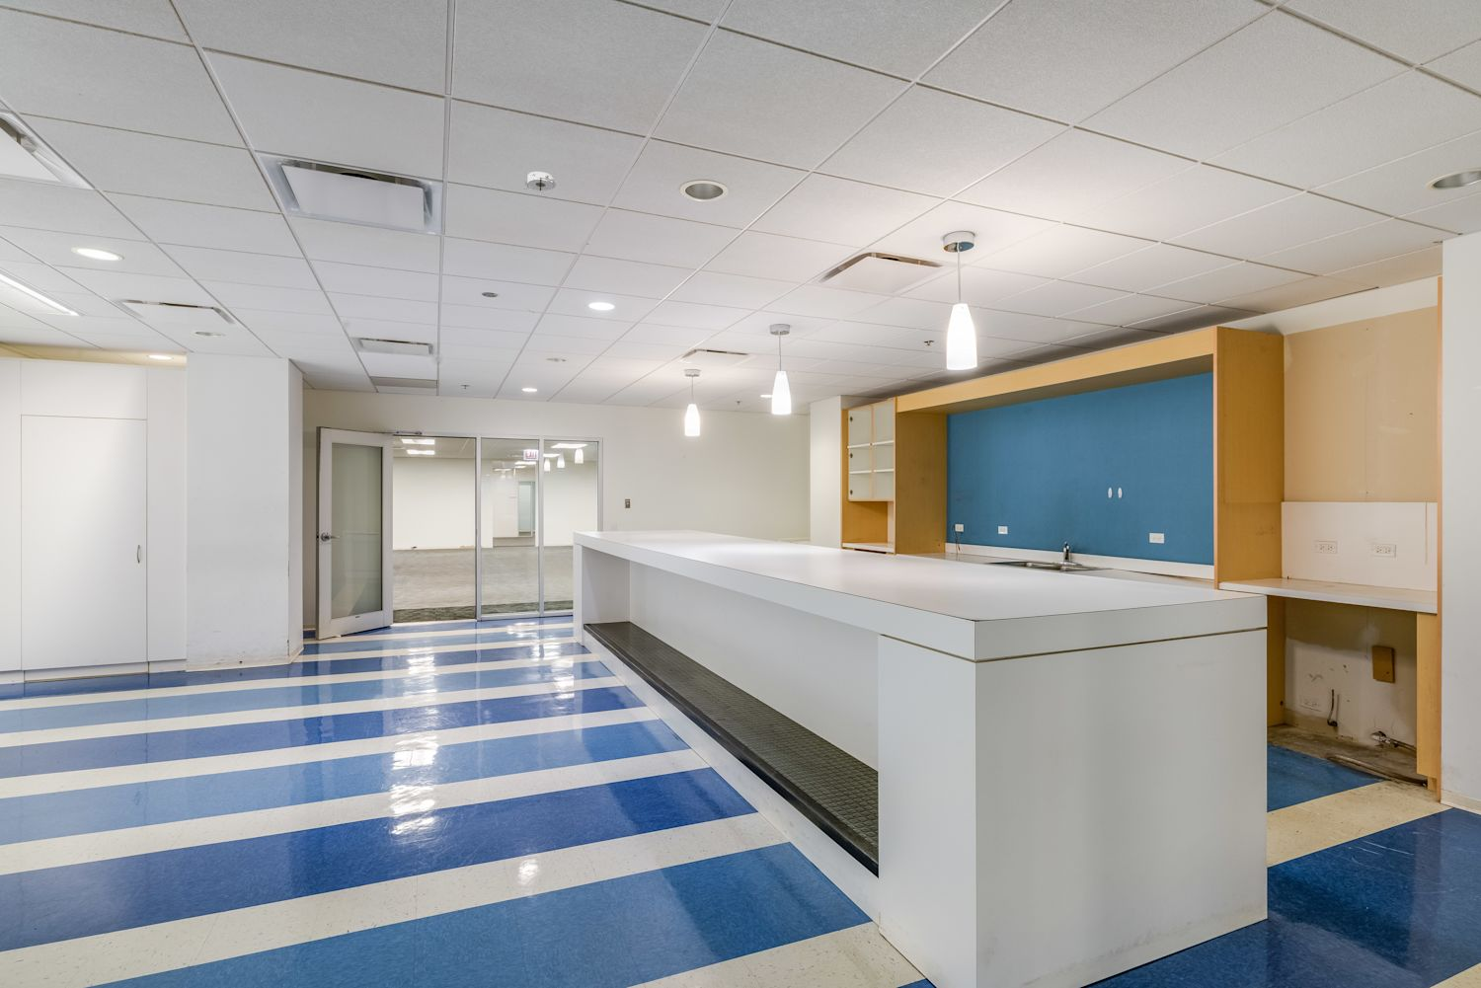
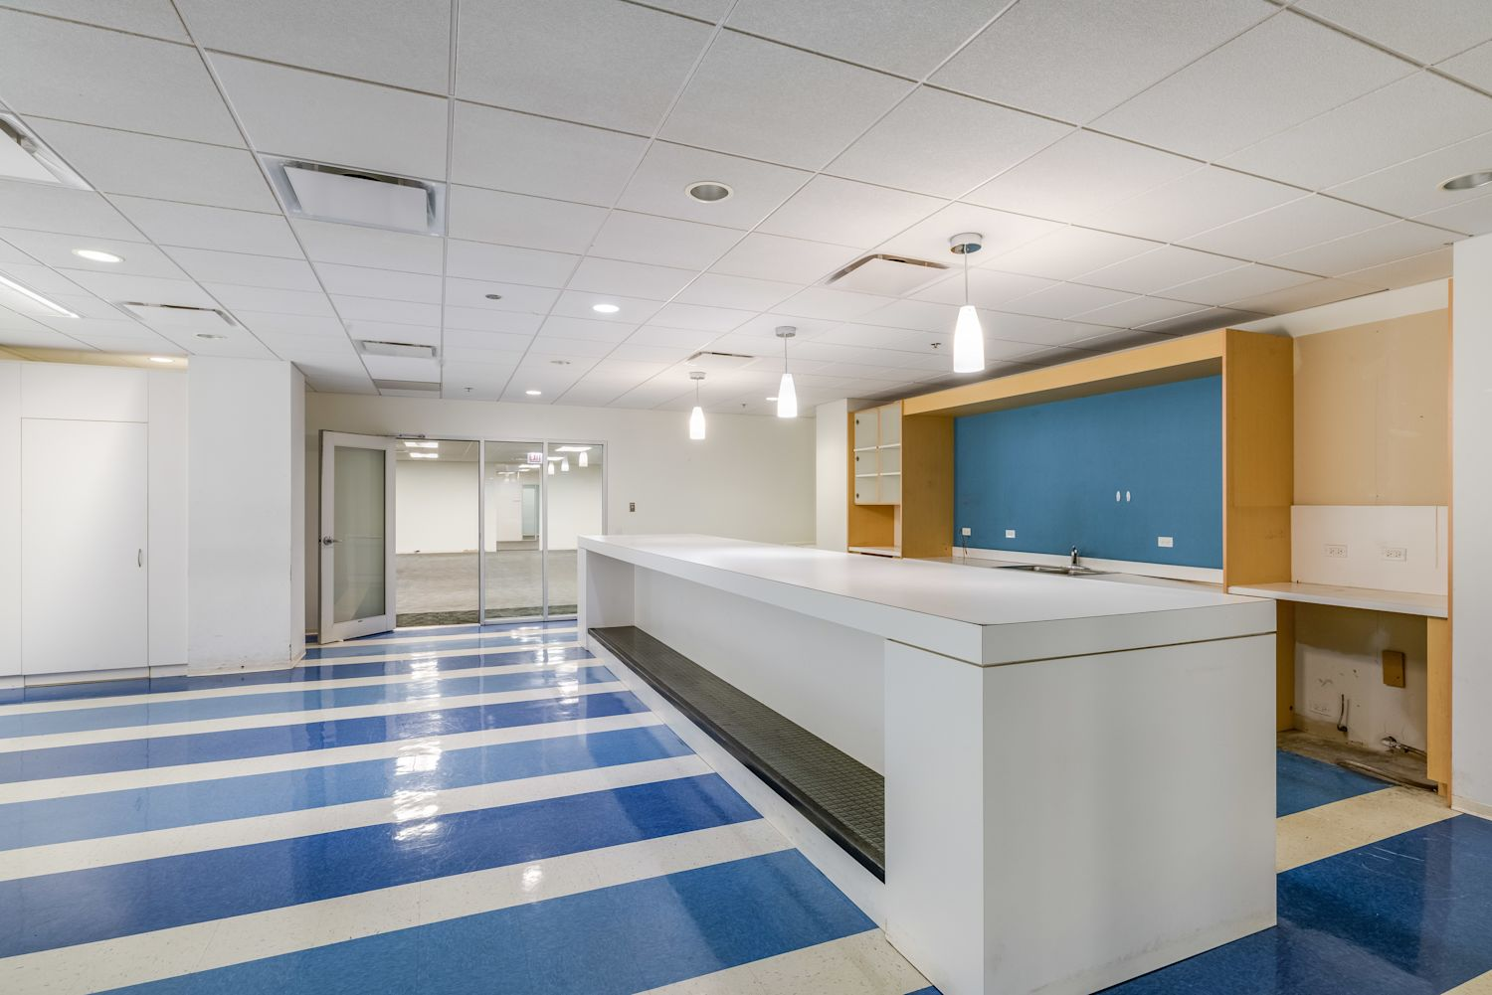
- smoke detector (539, 181)
